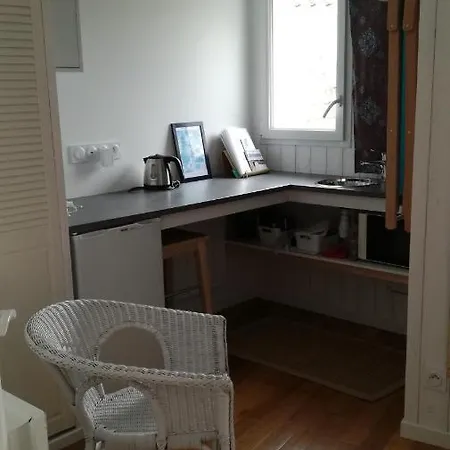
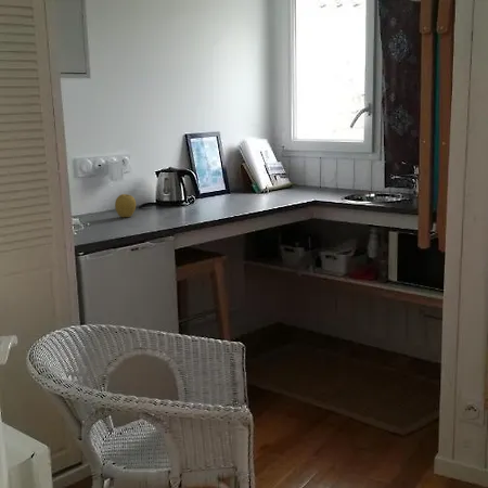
+ fruit (125, 205)
